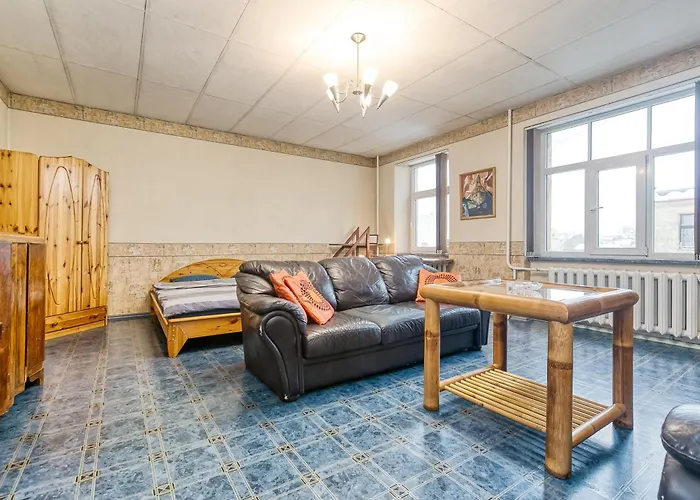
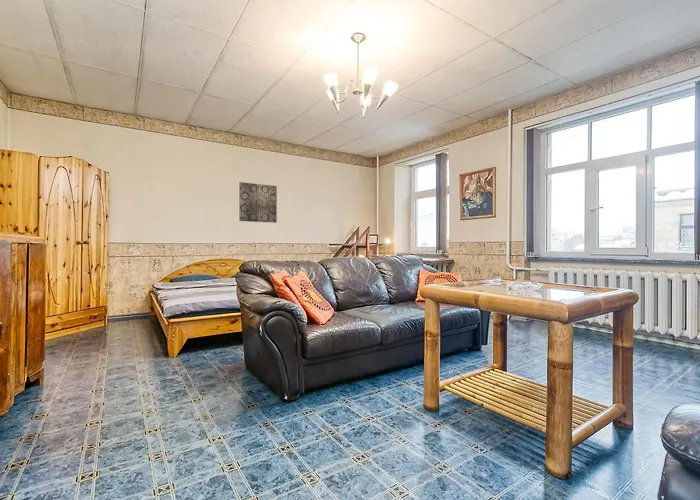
+ wall art (258, 203)
